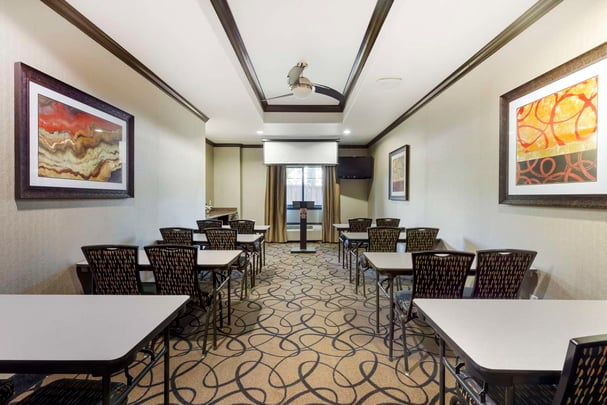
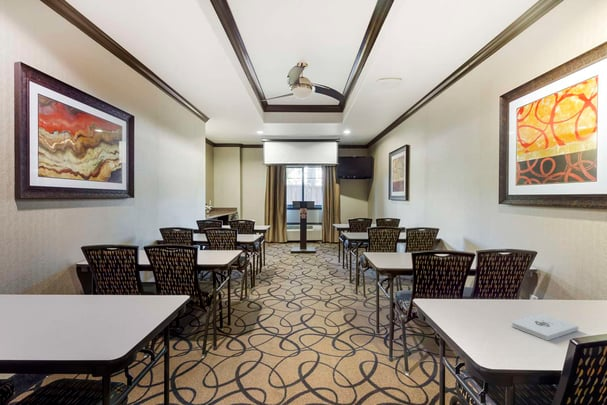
+ notepad (543, 325)
